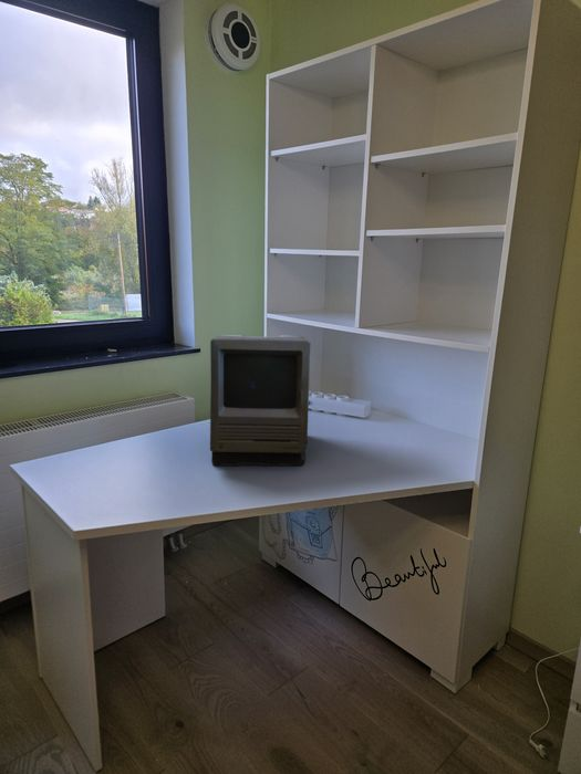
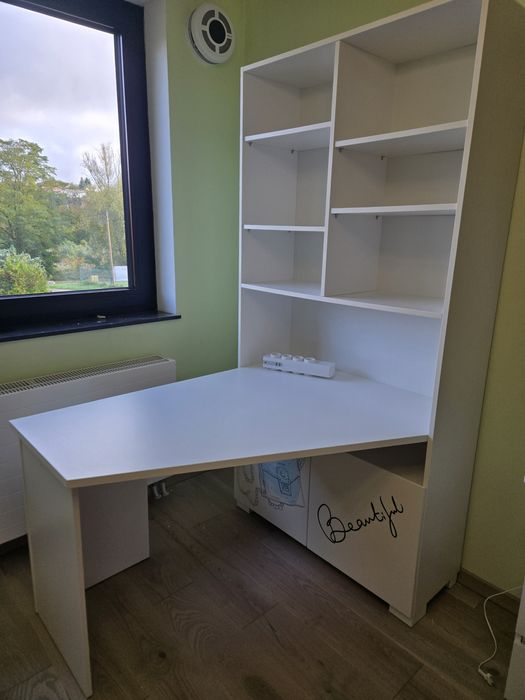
- monitor (259, 393)
